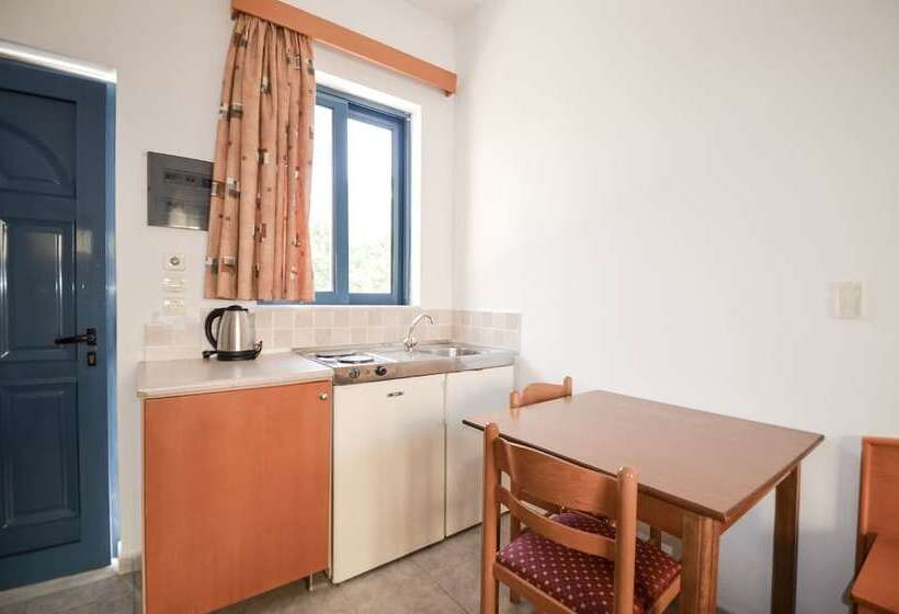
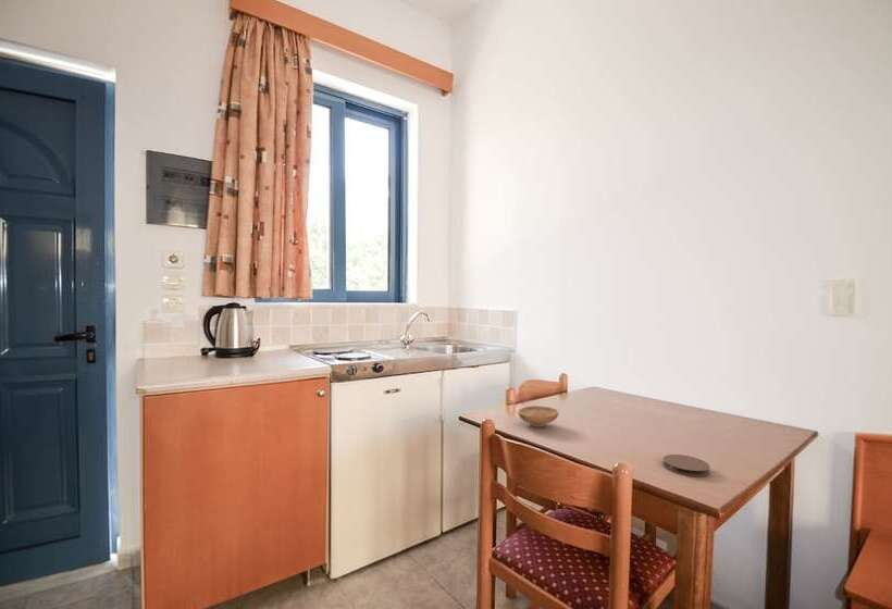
+ bowl (537, 418)
+ coaster (685, 464)
